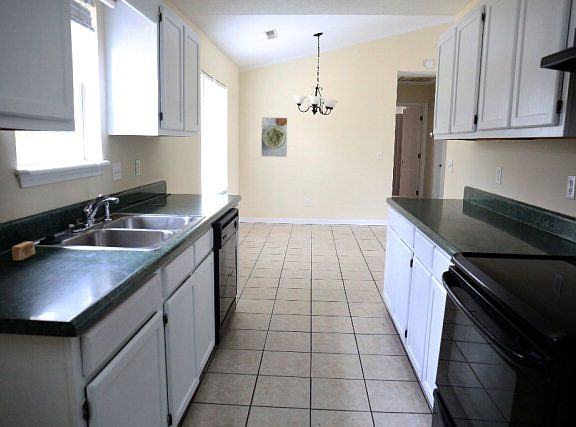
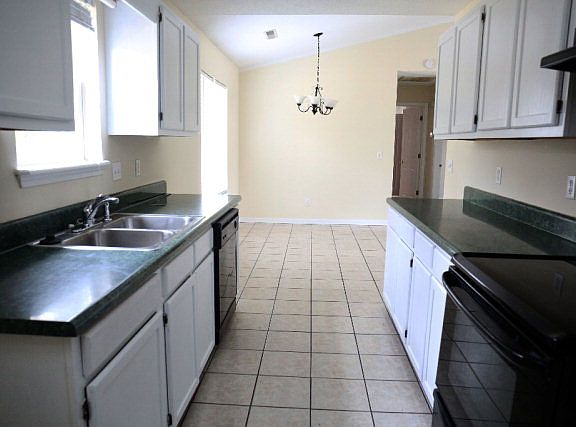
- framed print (274, 137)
- soap bar (24, 250)
